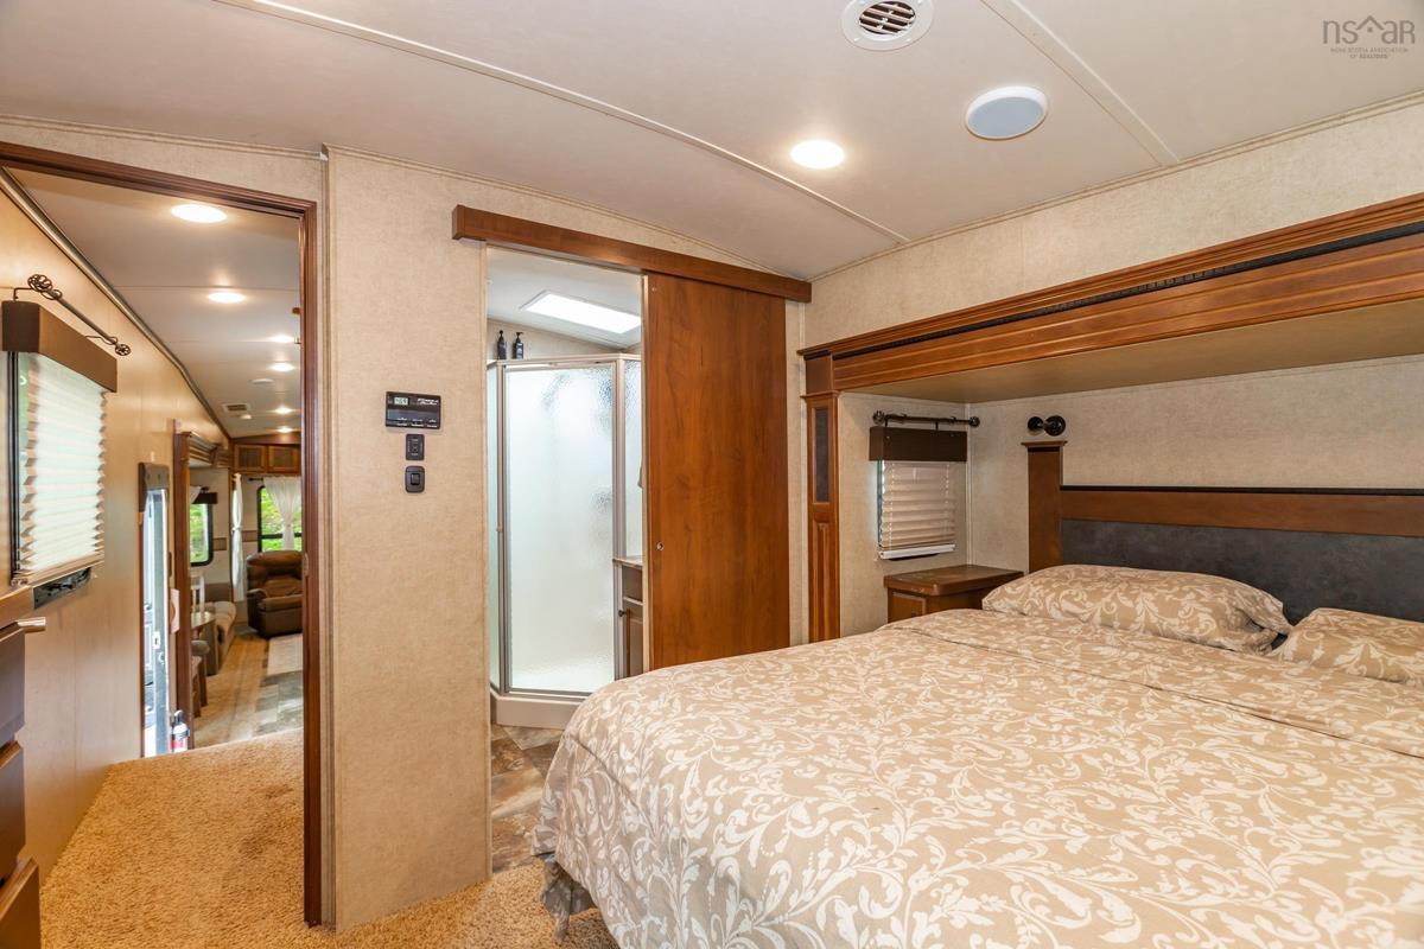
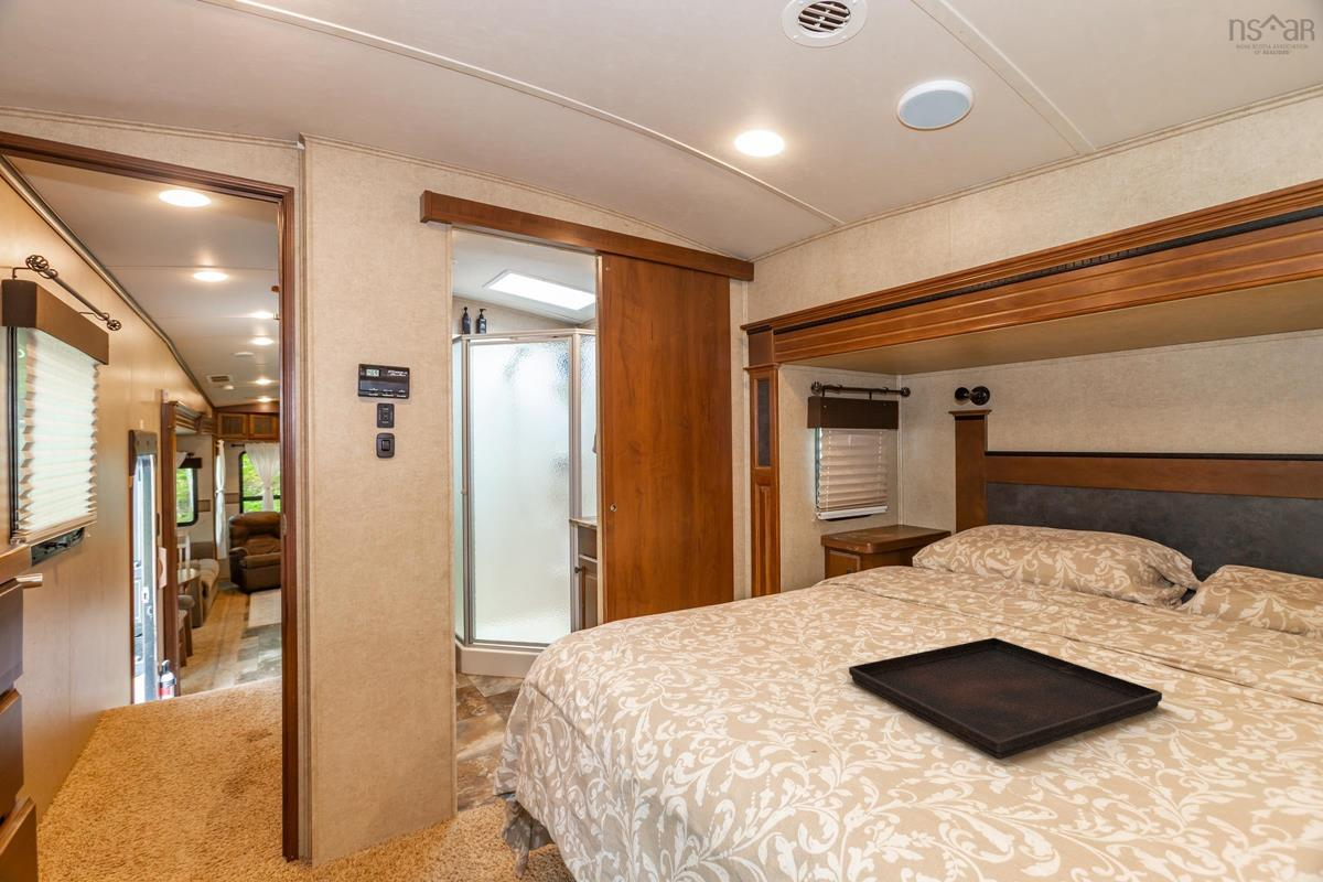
+ serving tray (996, 686)
